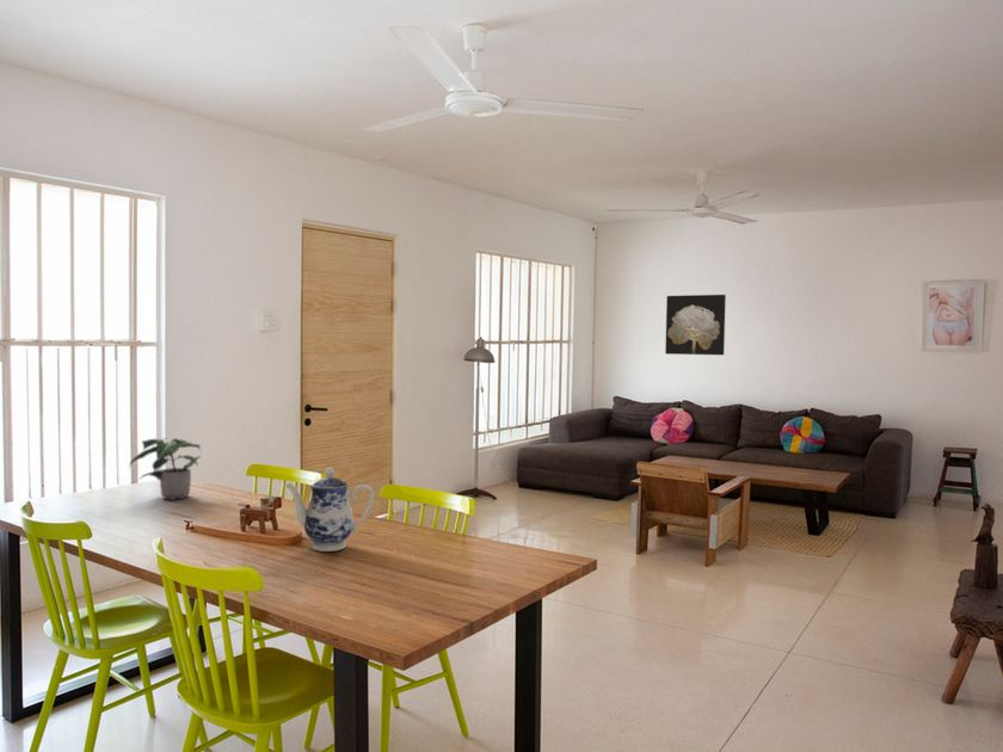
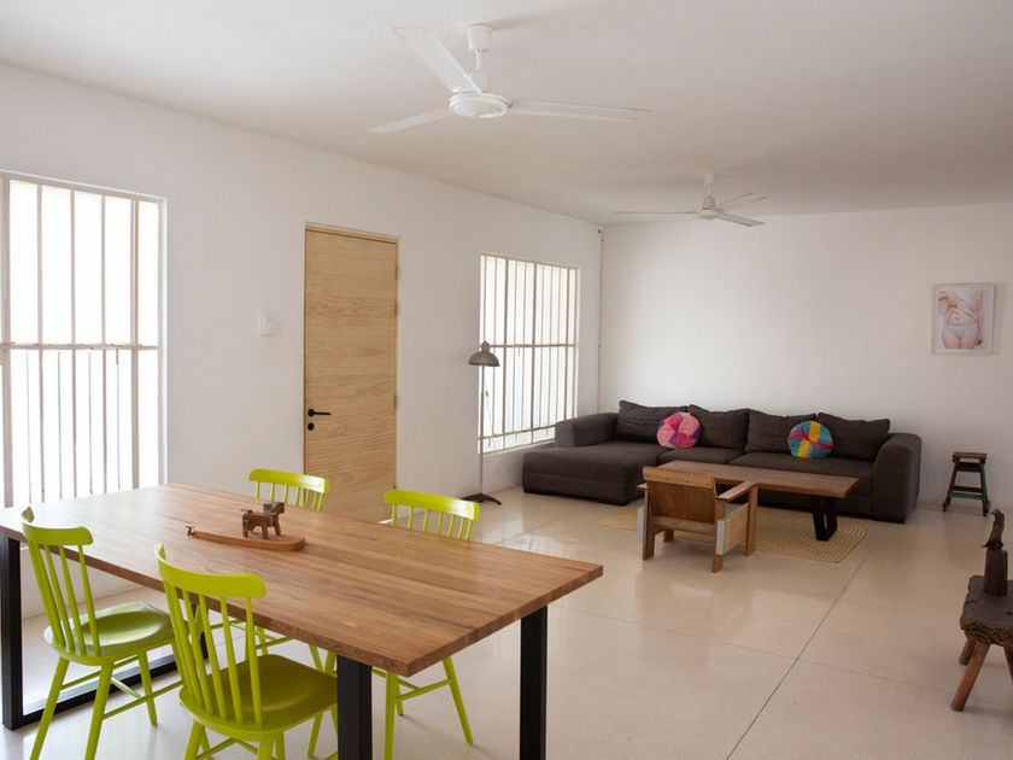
- teapot (328, 507)
- potted plant (167, 469)
- wall art (695, 325)
